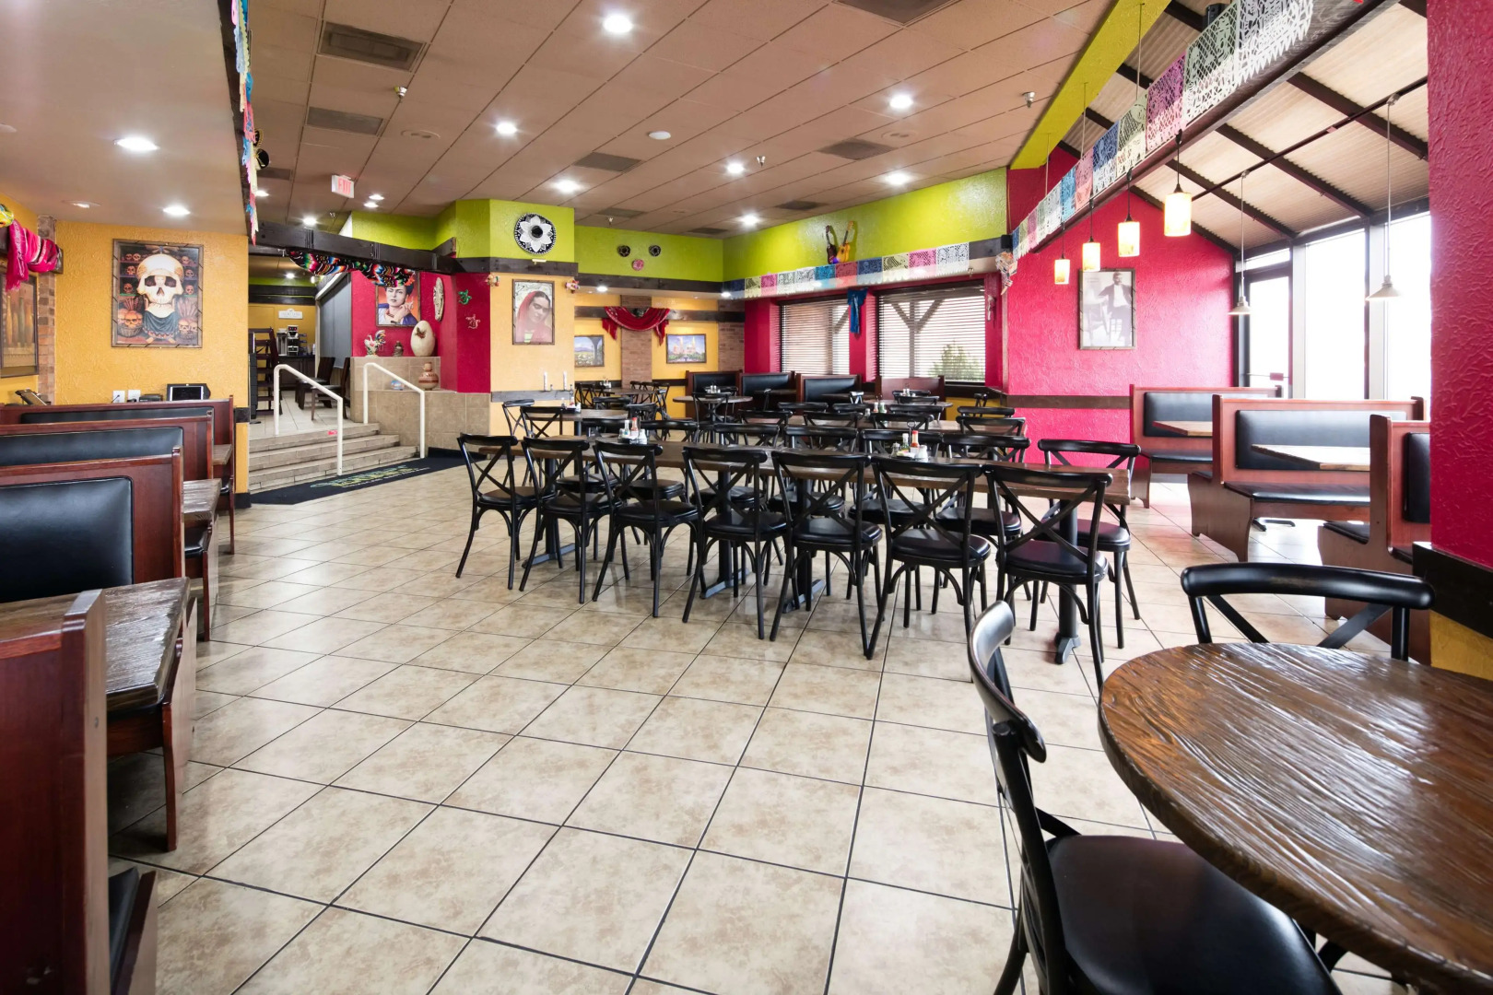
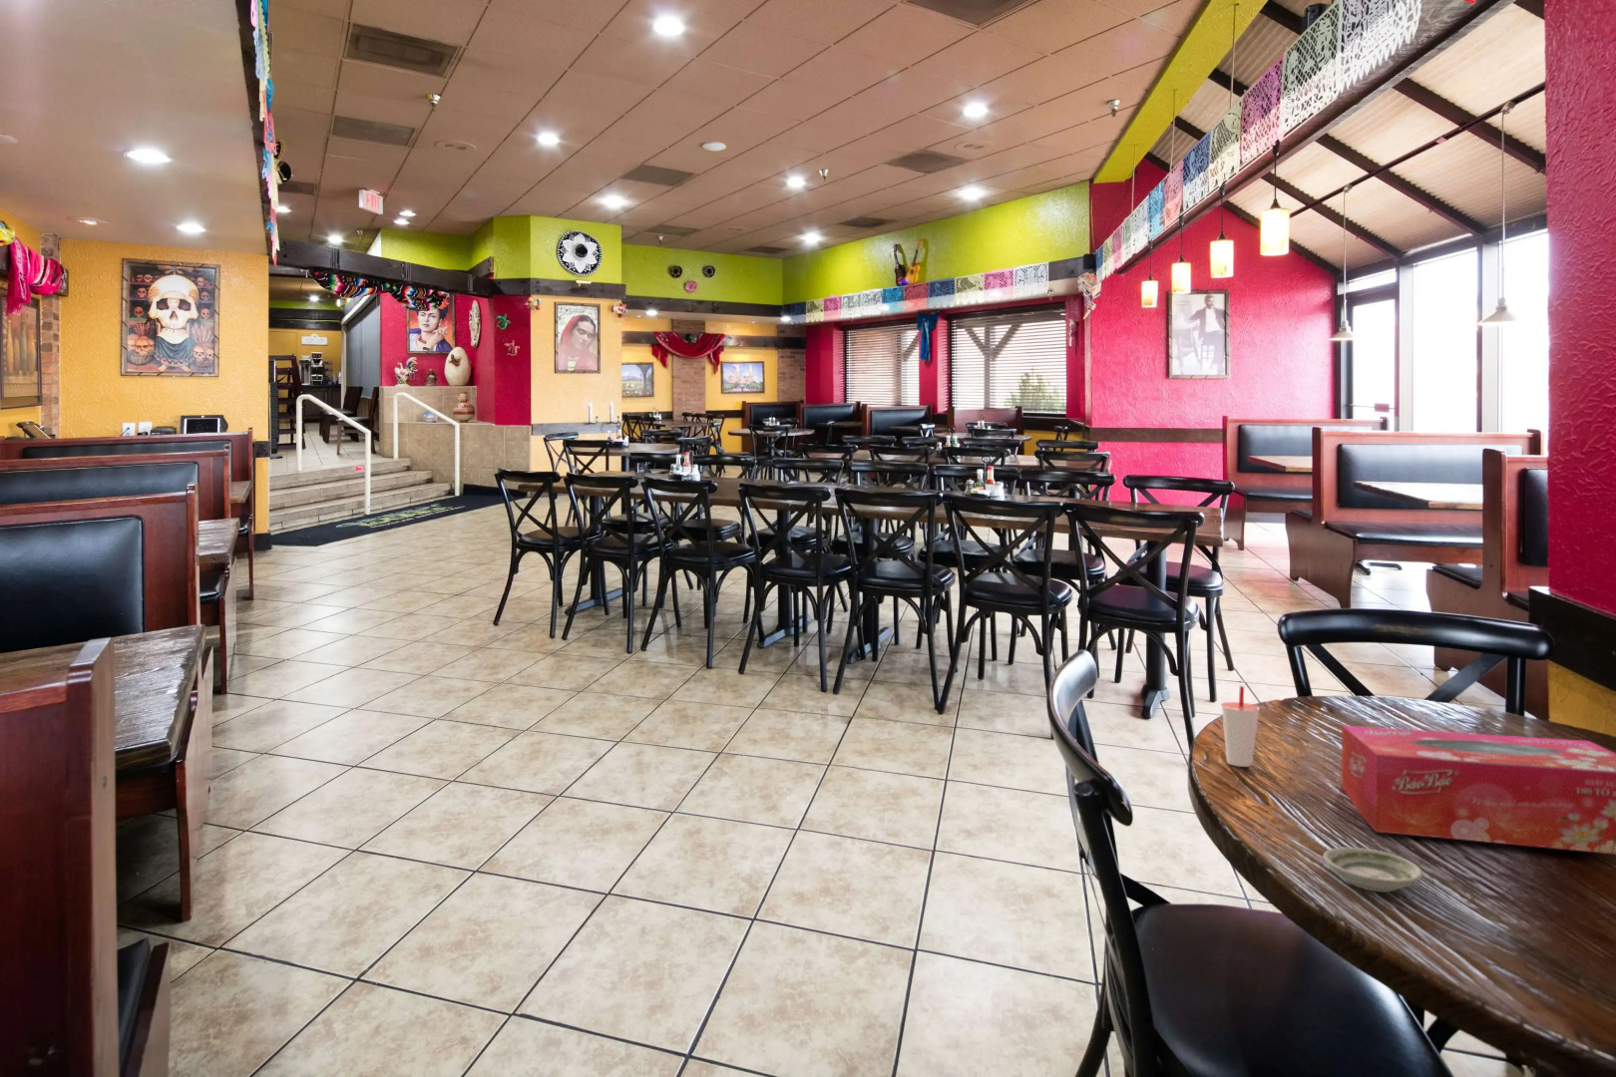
+ cup (1238, 724)
+ saucer (1371, 871)
+ tissue box (1484, 785)
